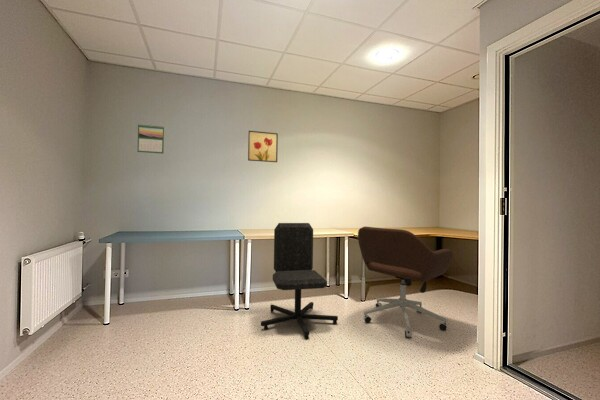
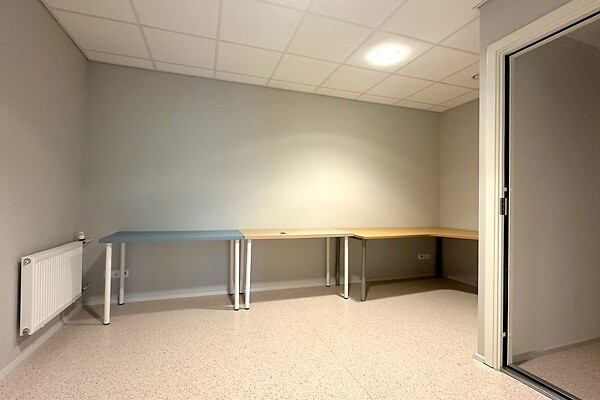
- wall art (263, 146)
- calendar (151, 138)
- office chair (403, 273)
- chair (299, 274)
